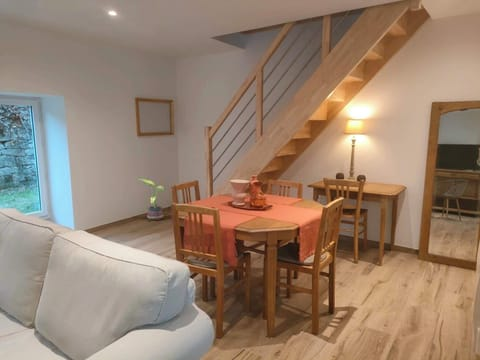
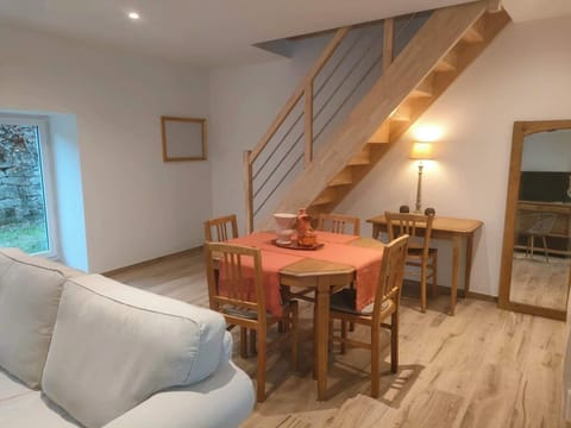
- potted plant (155, 198)
